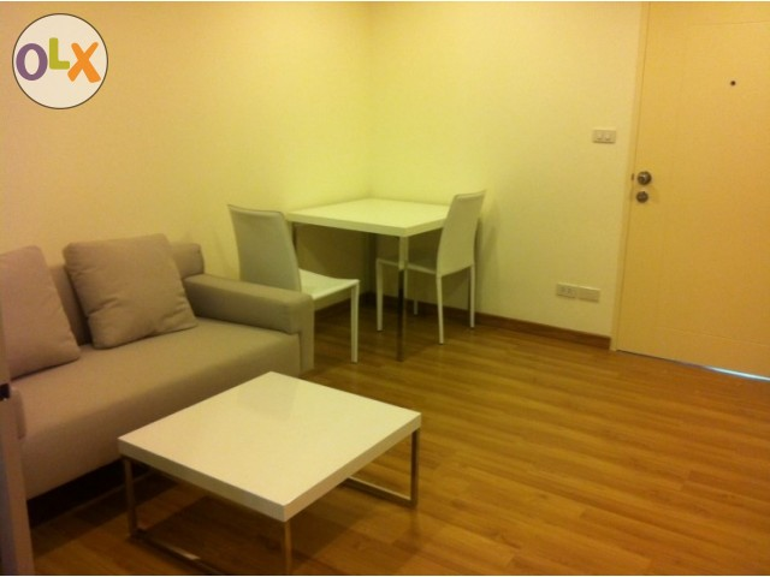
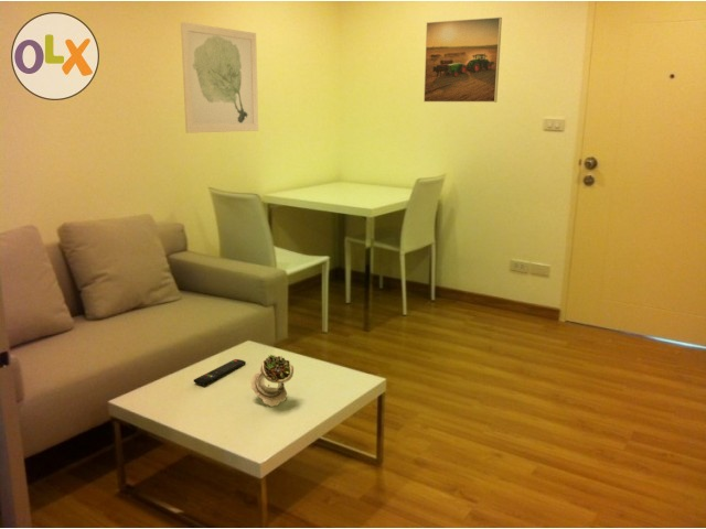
+ remote control (221, 371)
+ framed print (461, 61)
+ succulent plant (272, 378)
+ wall art (222, 80)
